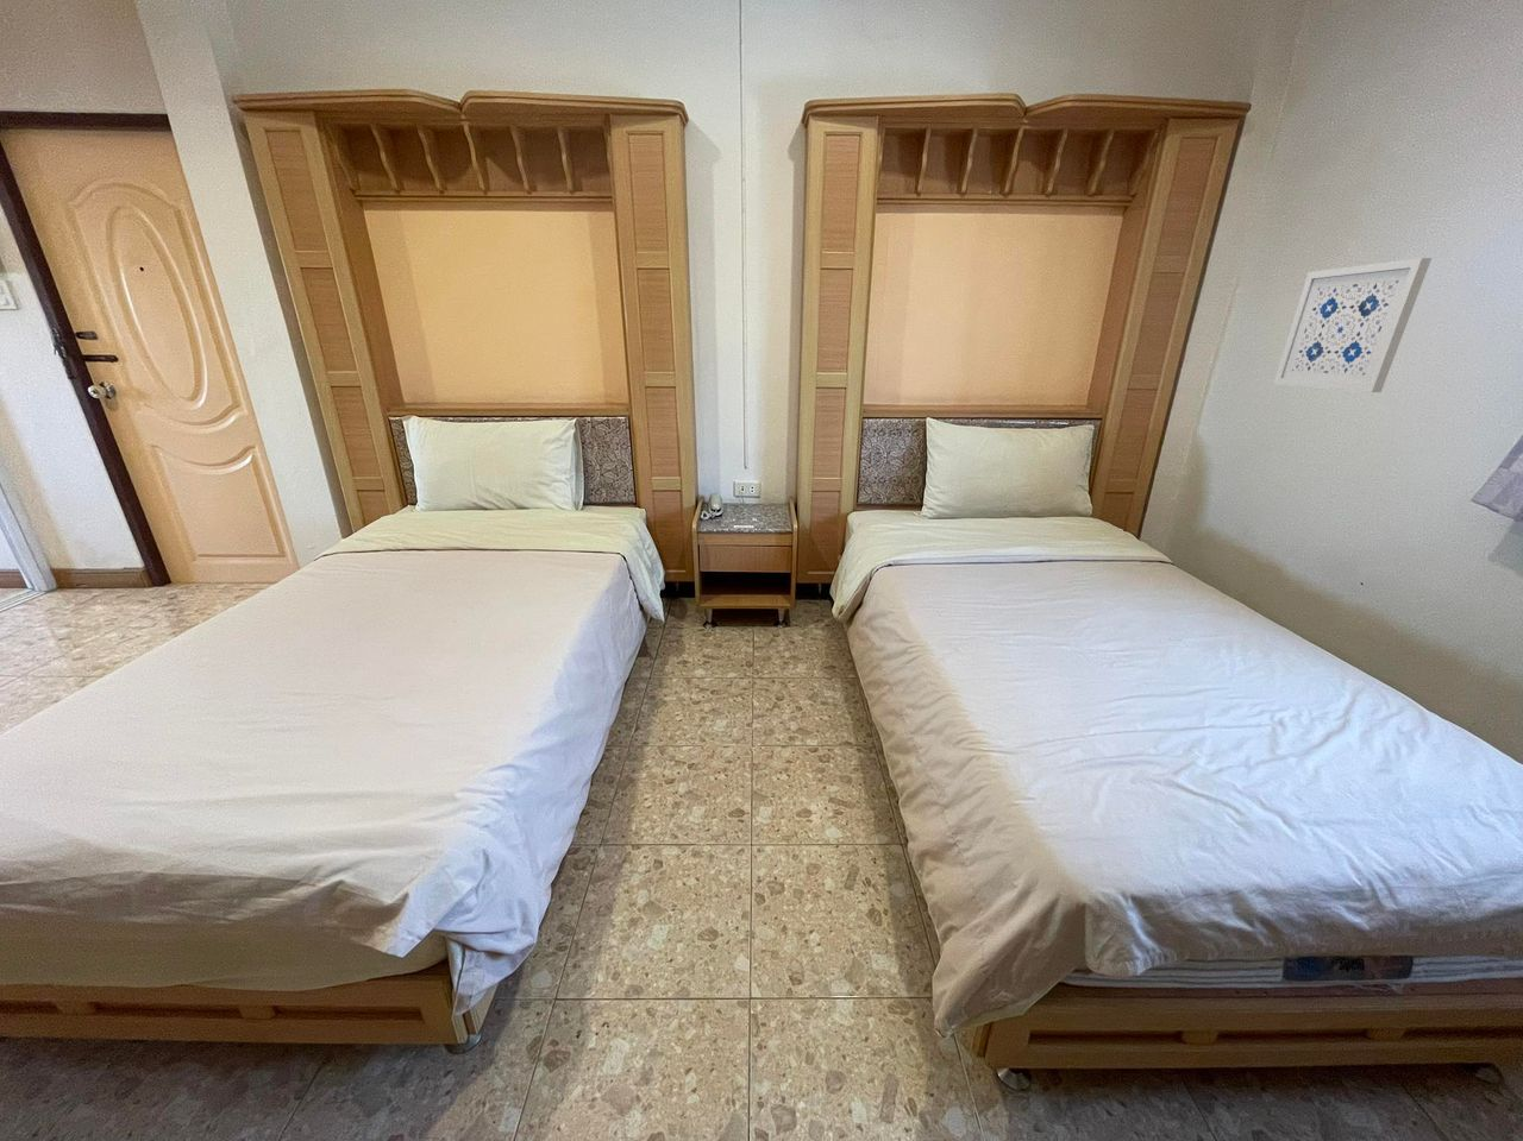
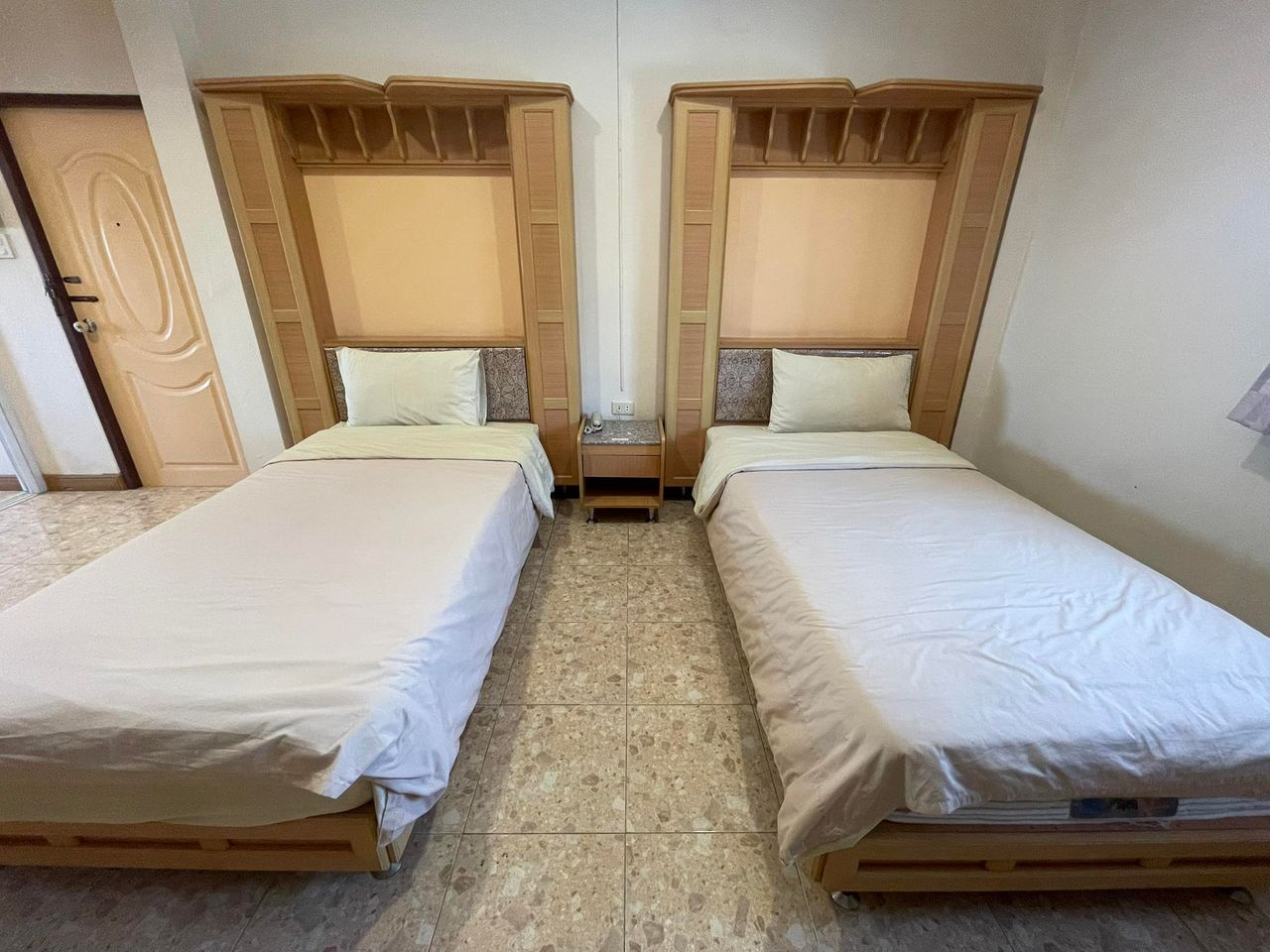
- wall art (1342, 328)
